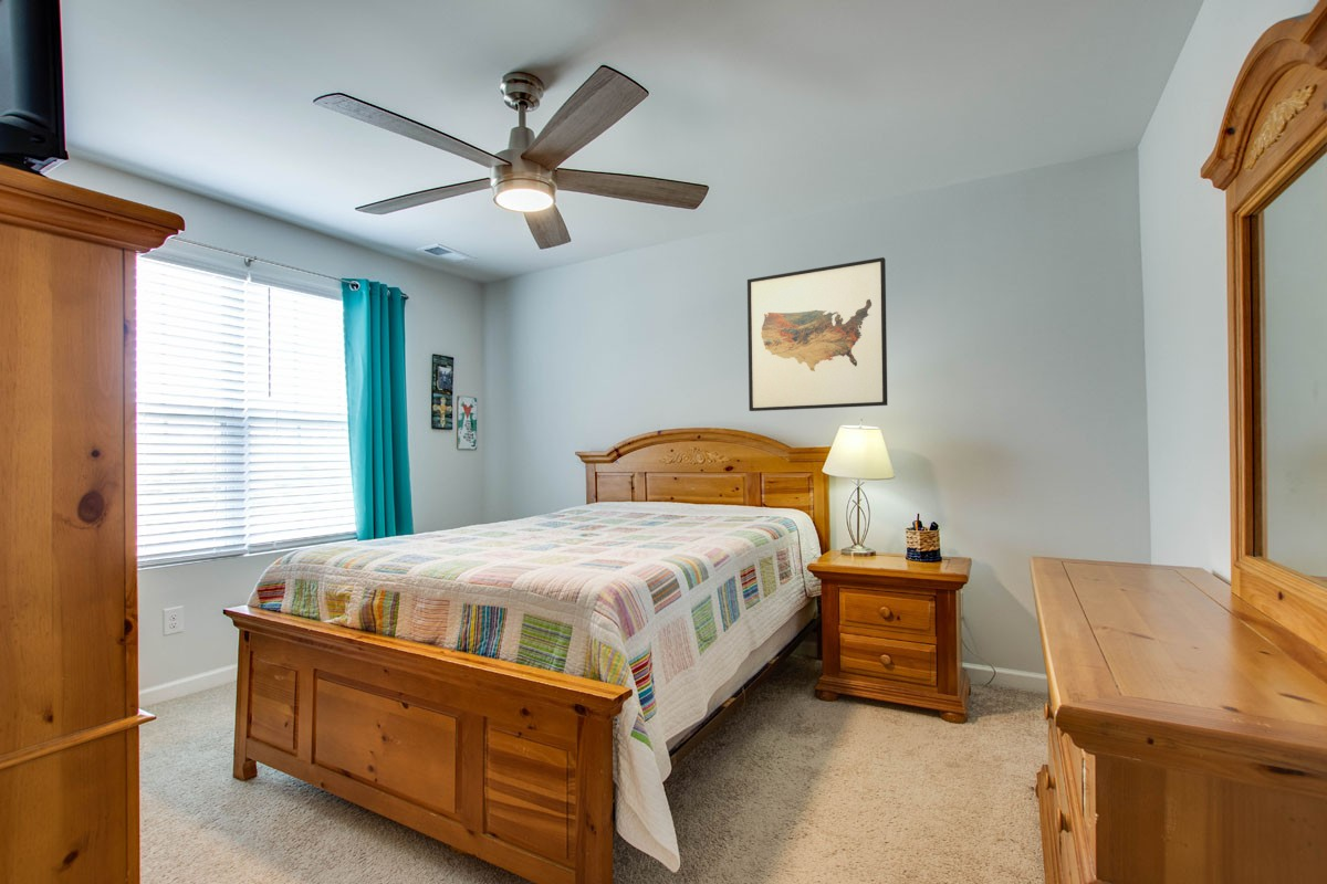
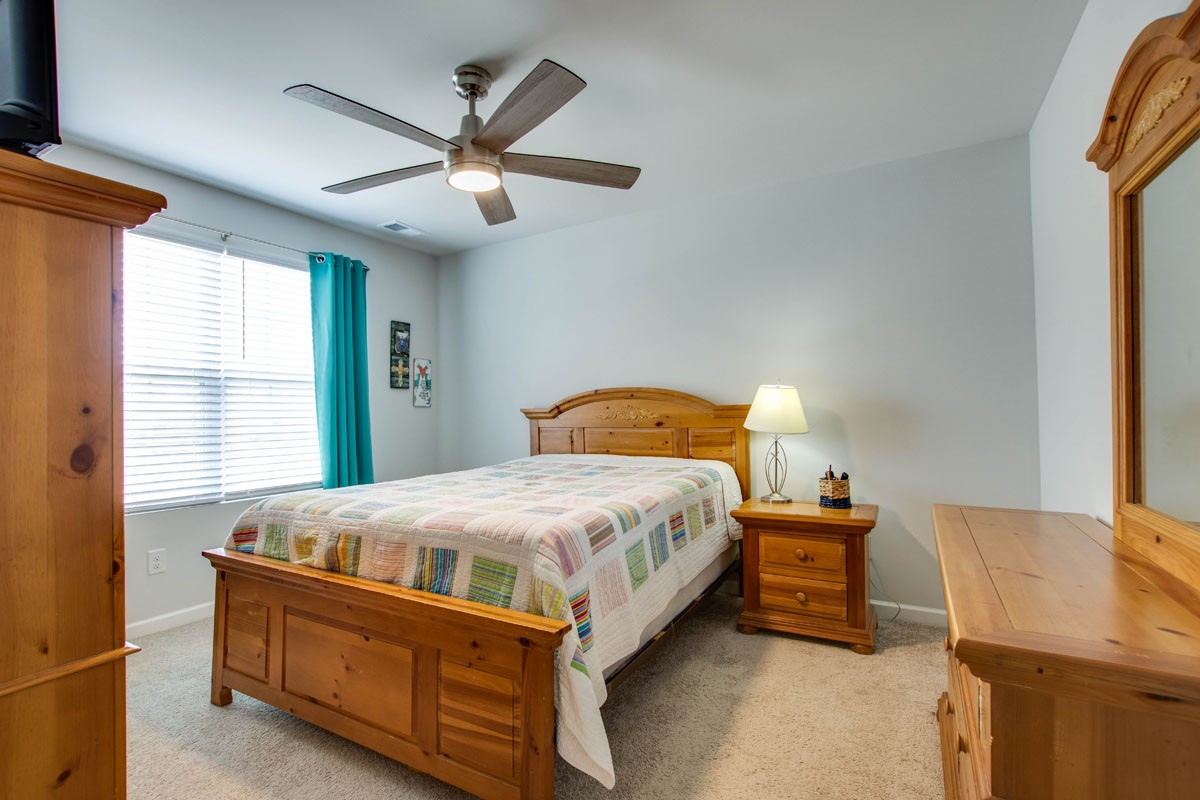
- wall art (813, 338)
